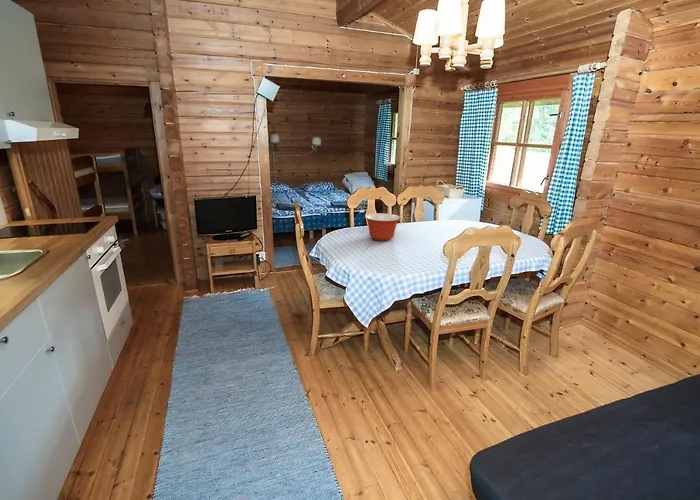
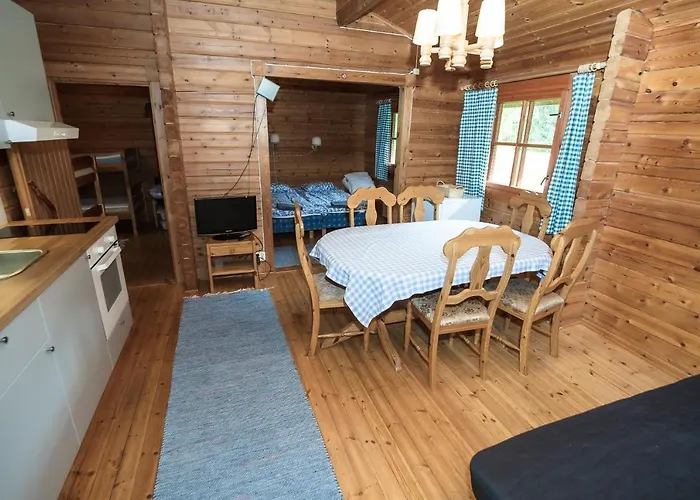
- mixing bowl (382, 227)
